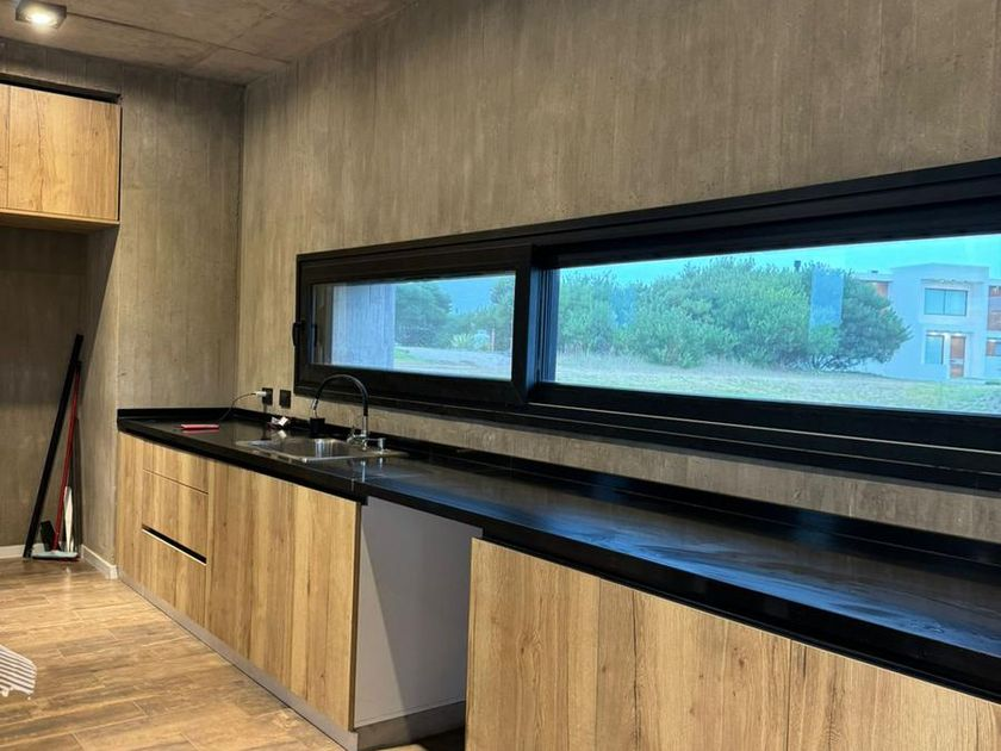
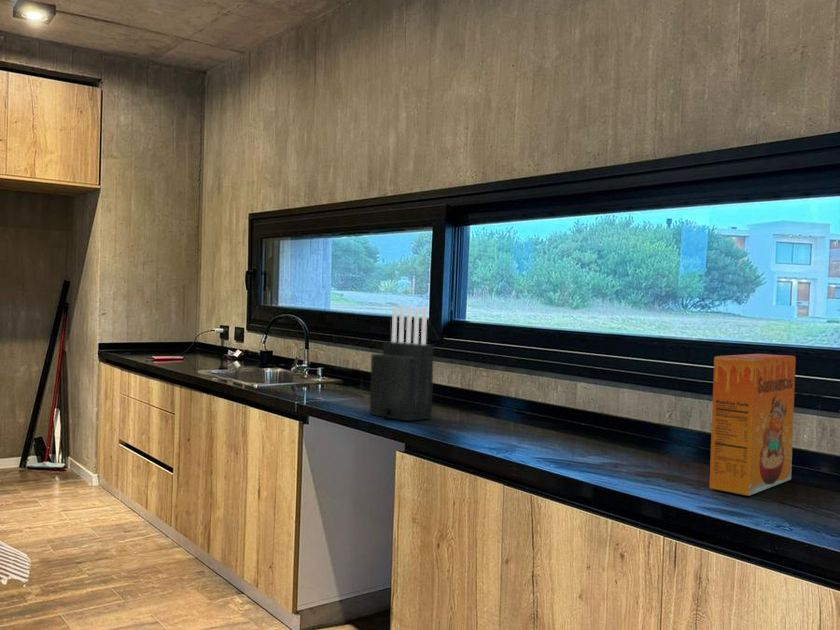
+ cereal box (753, 420)
+ knife block (399, 361)
